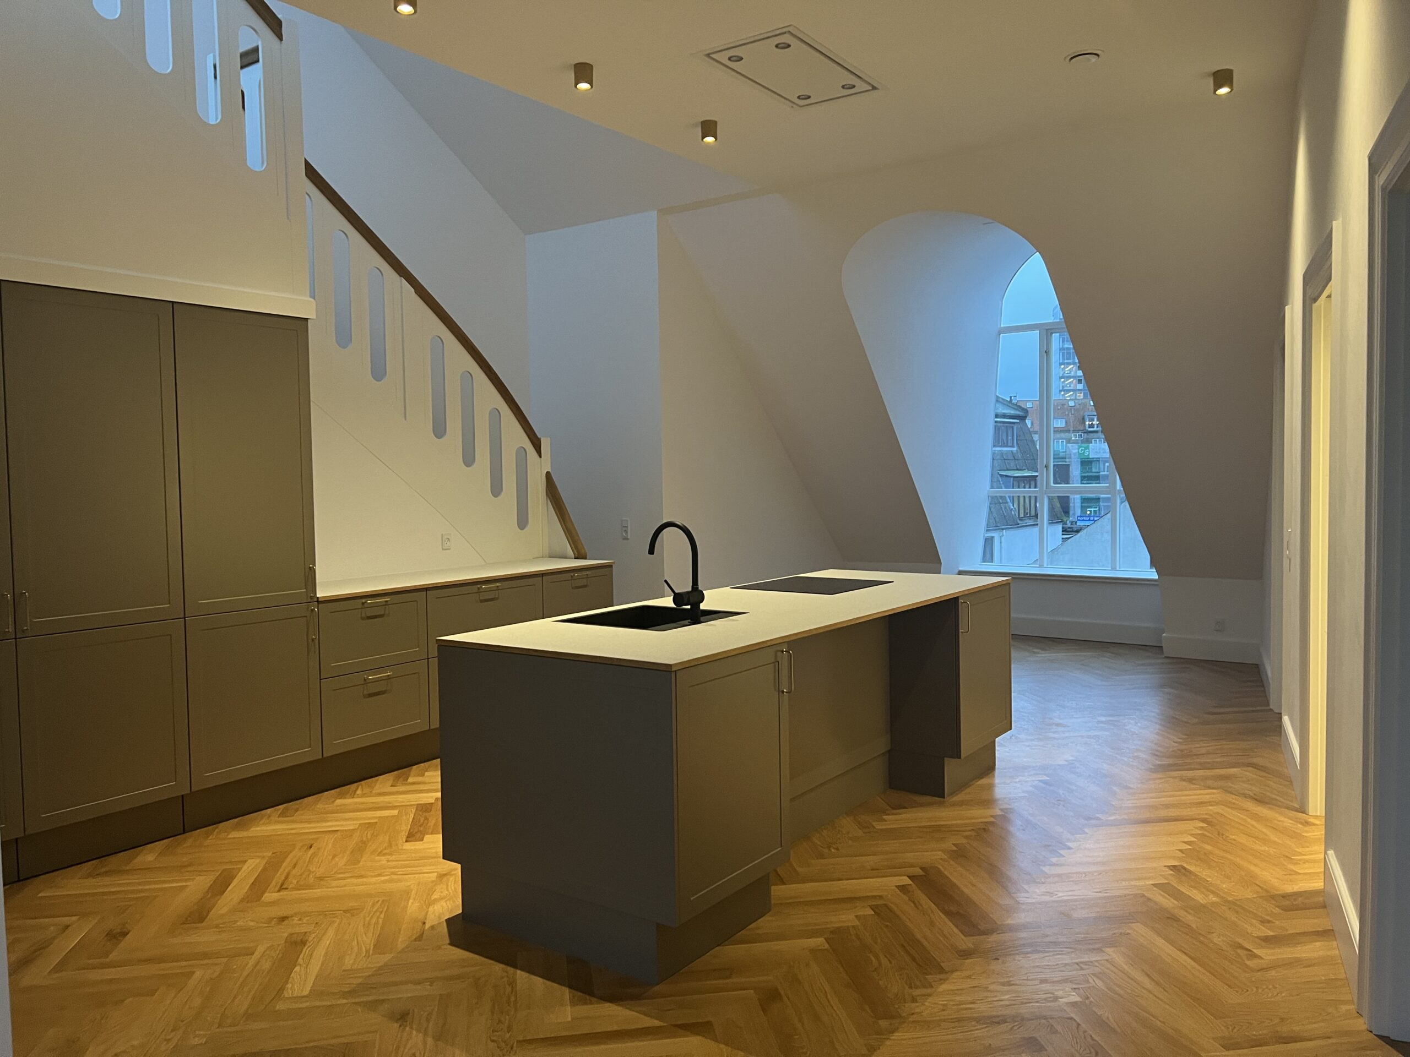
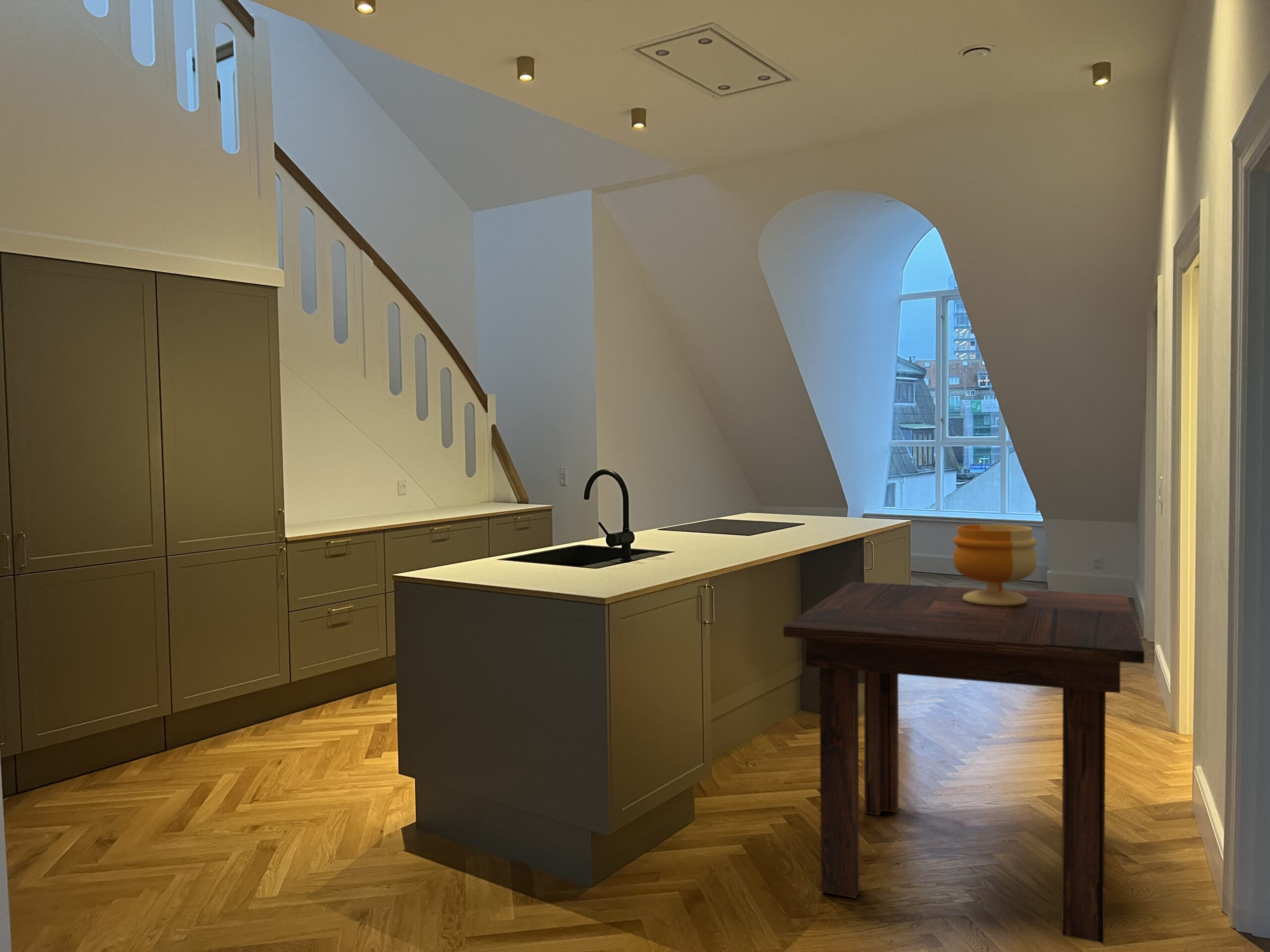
+ footed bowl (994, 564)
+ dining table (971, 680)
